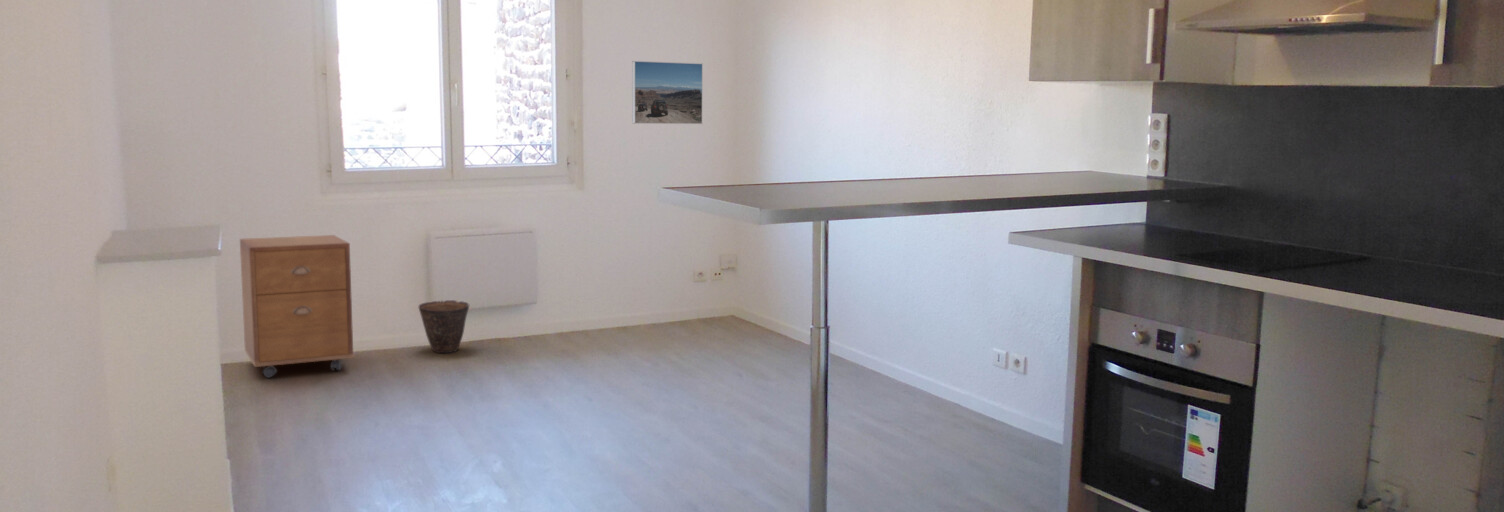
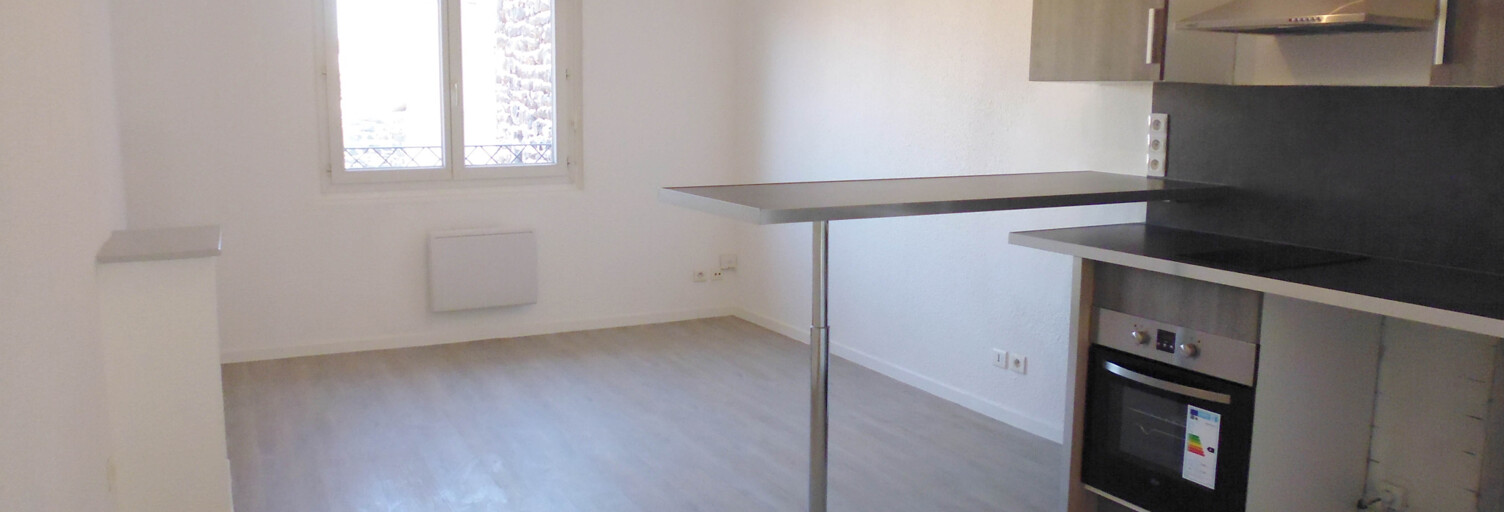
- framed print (667, 93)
- cabinet (296, 304)
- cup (444, 327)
